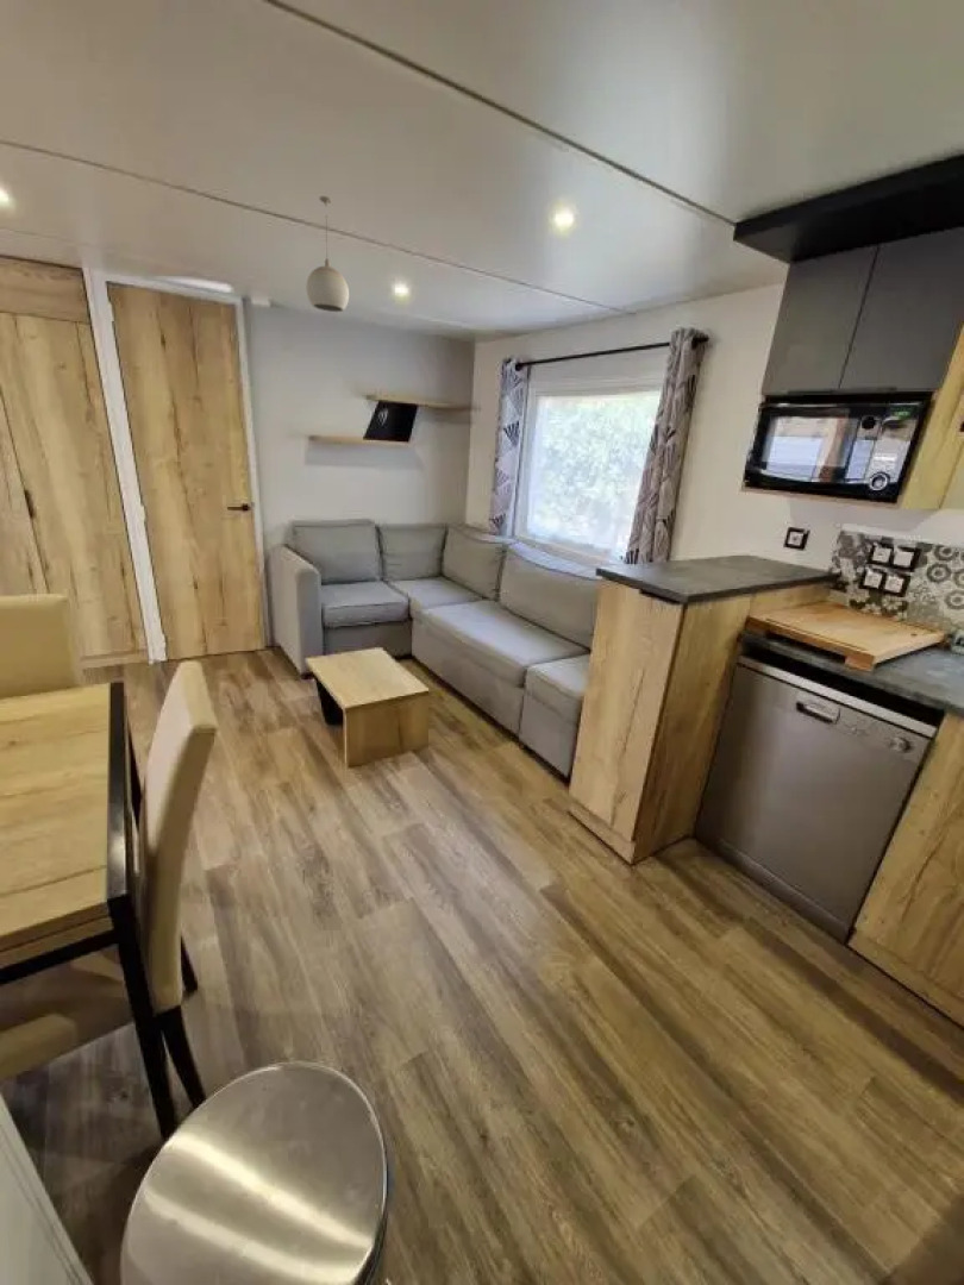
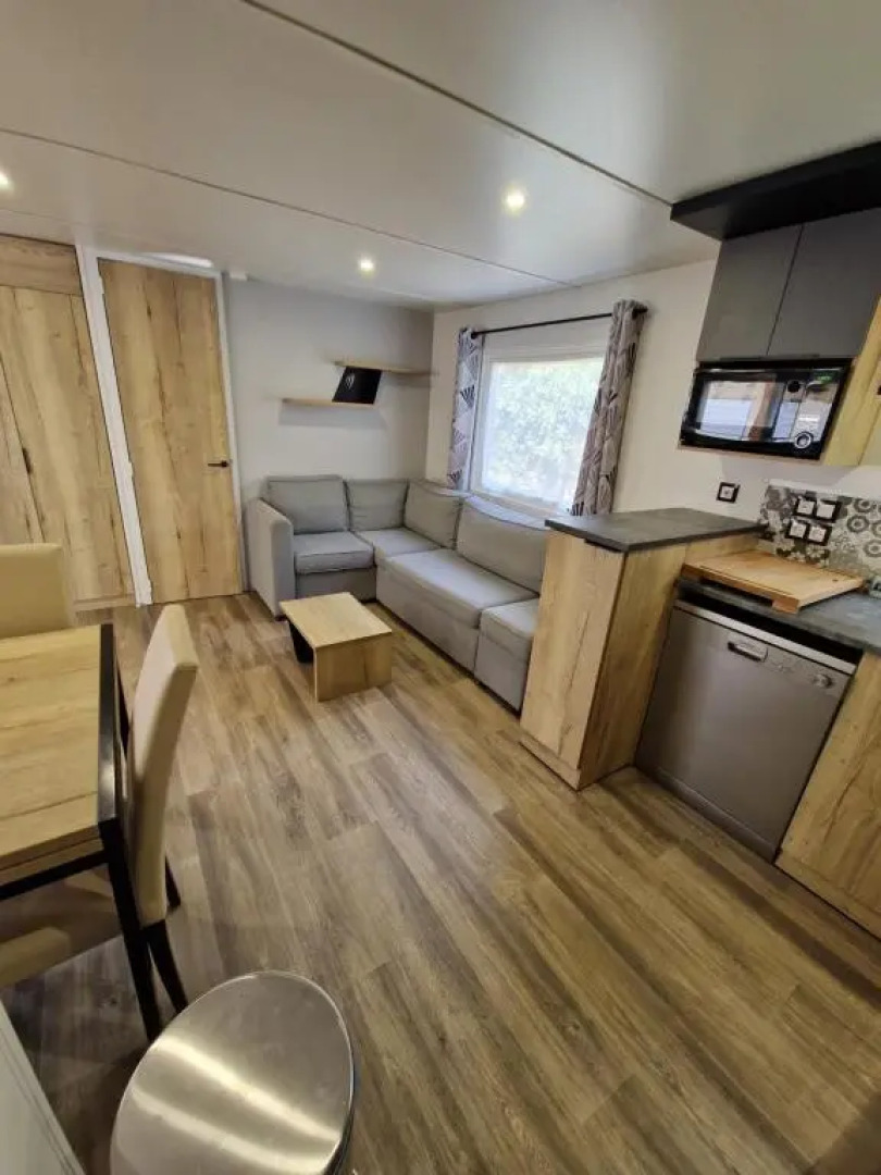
- pendant light (326, 253)
